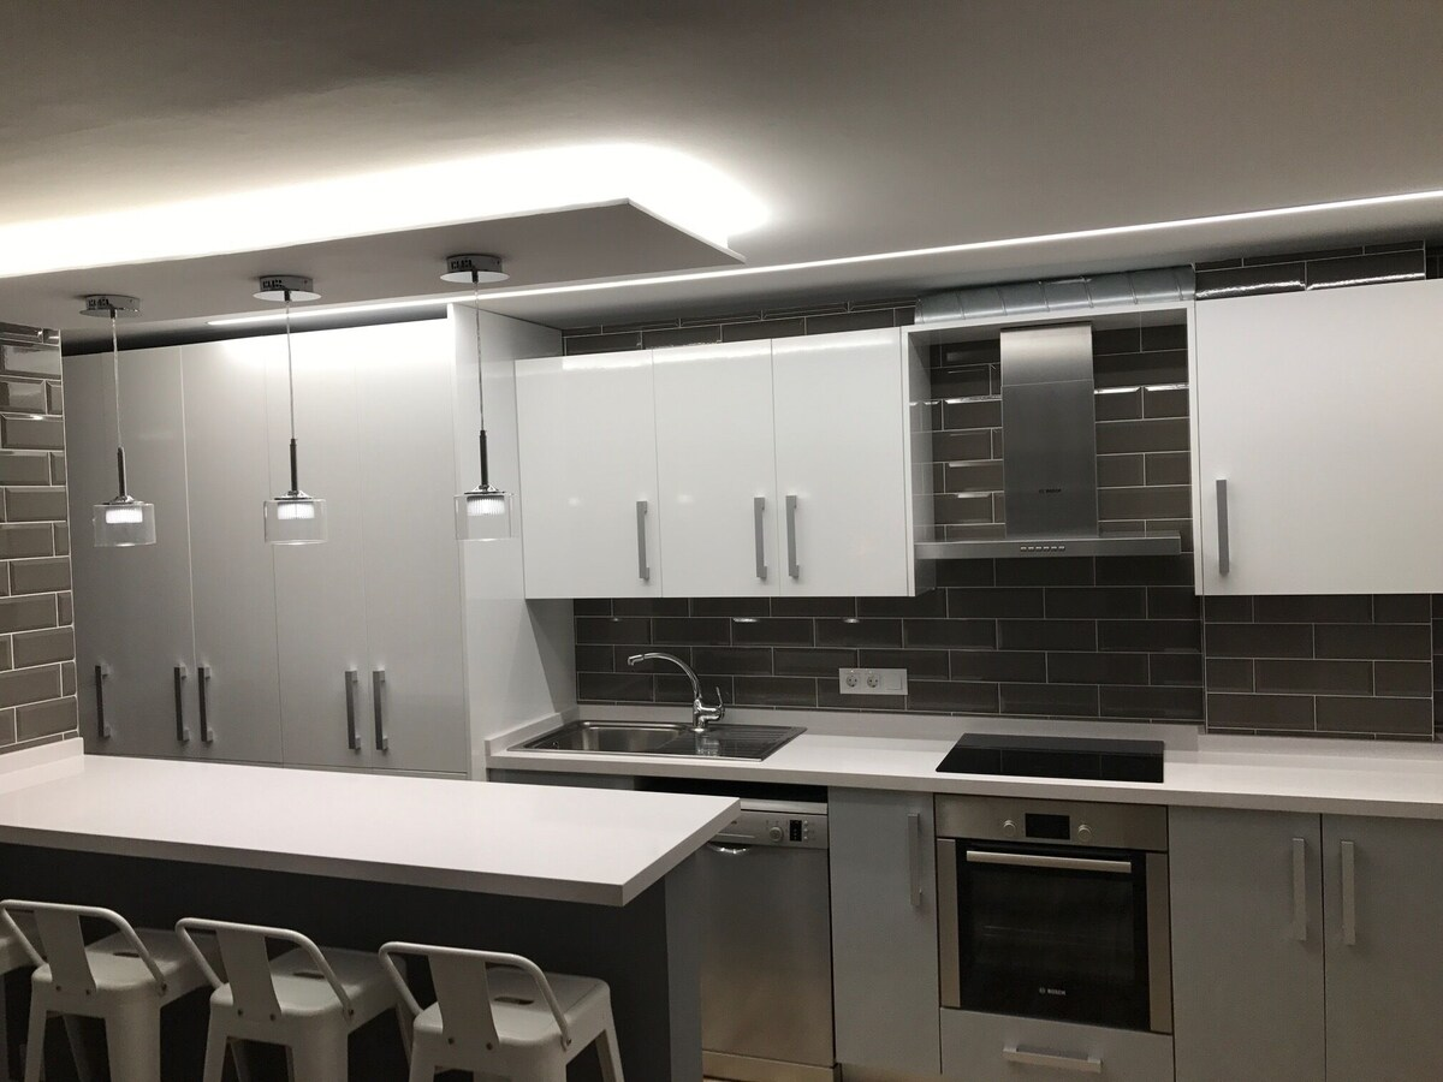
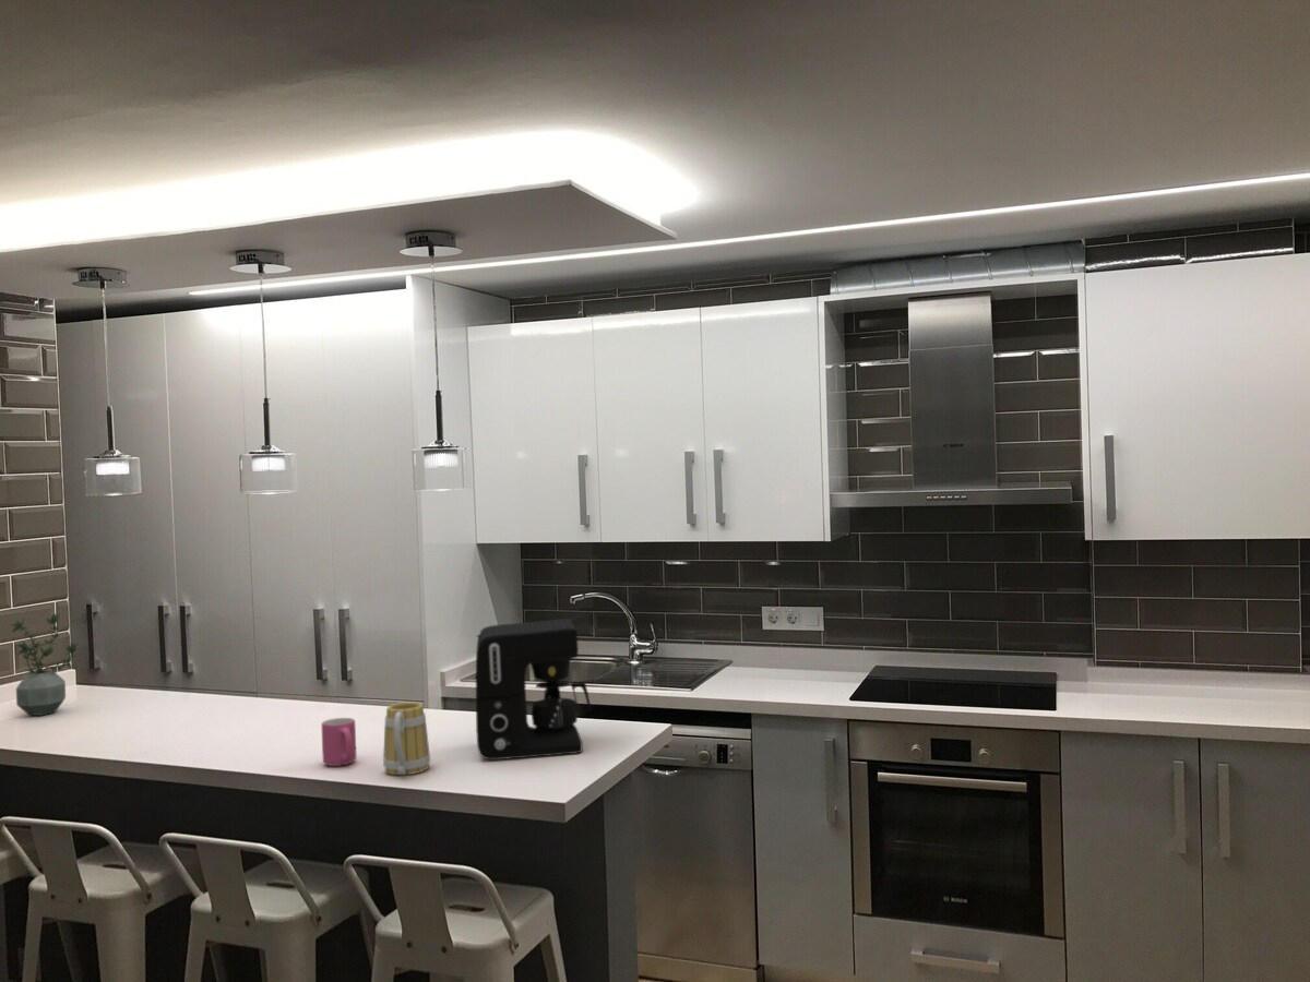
+ potted plant (43, 663)
+ coffee maker (536, 686)
+ mug (402, 739)
+ mug (341, 743)
